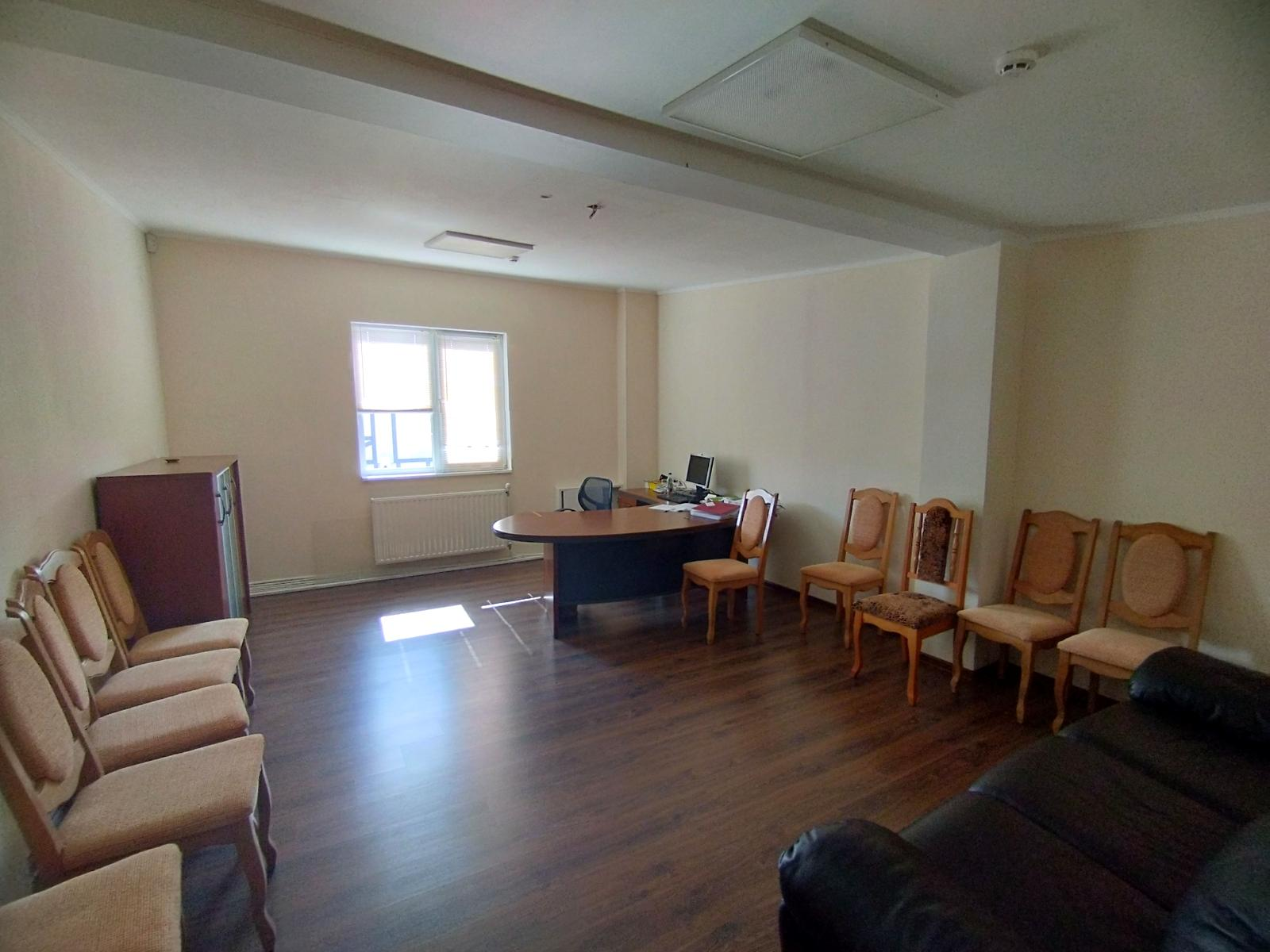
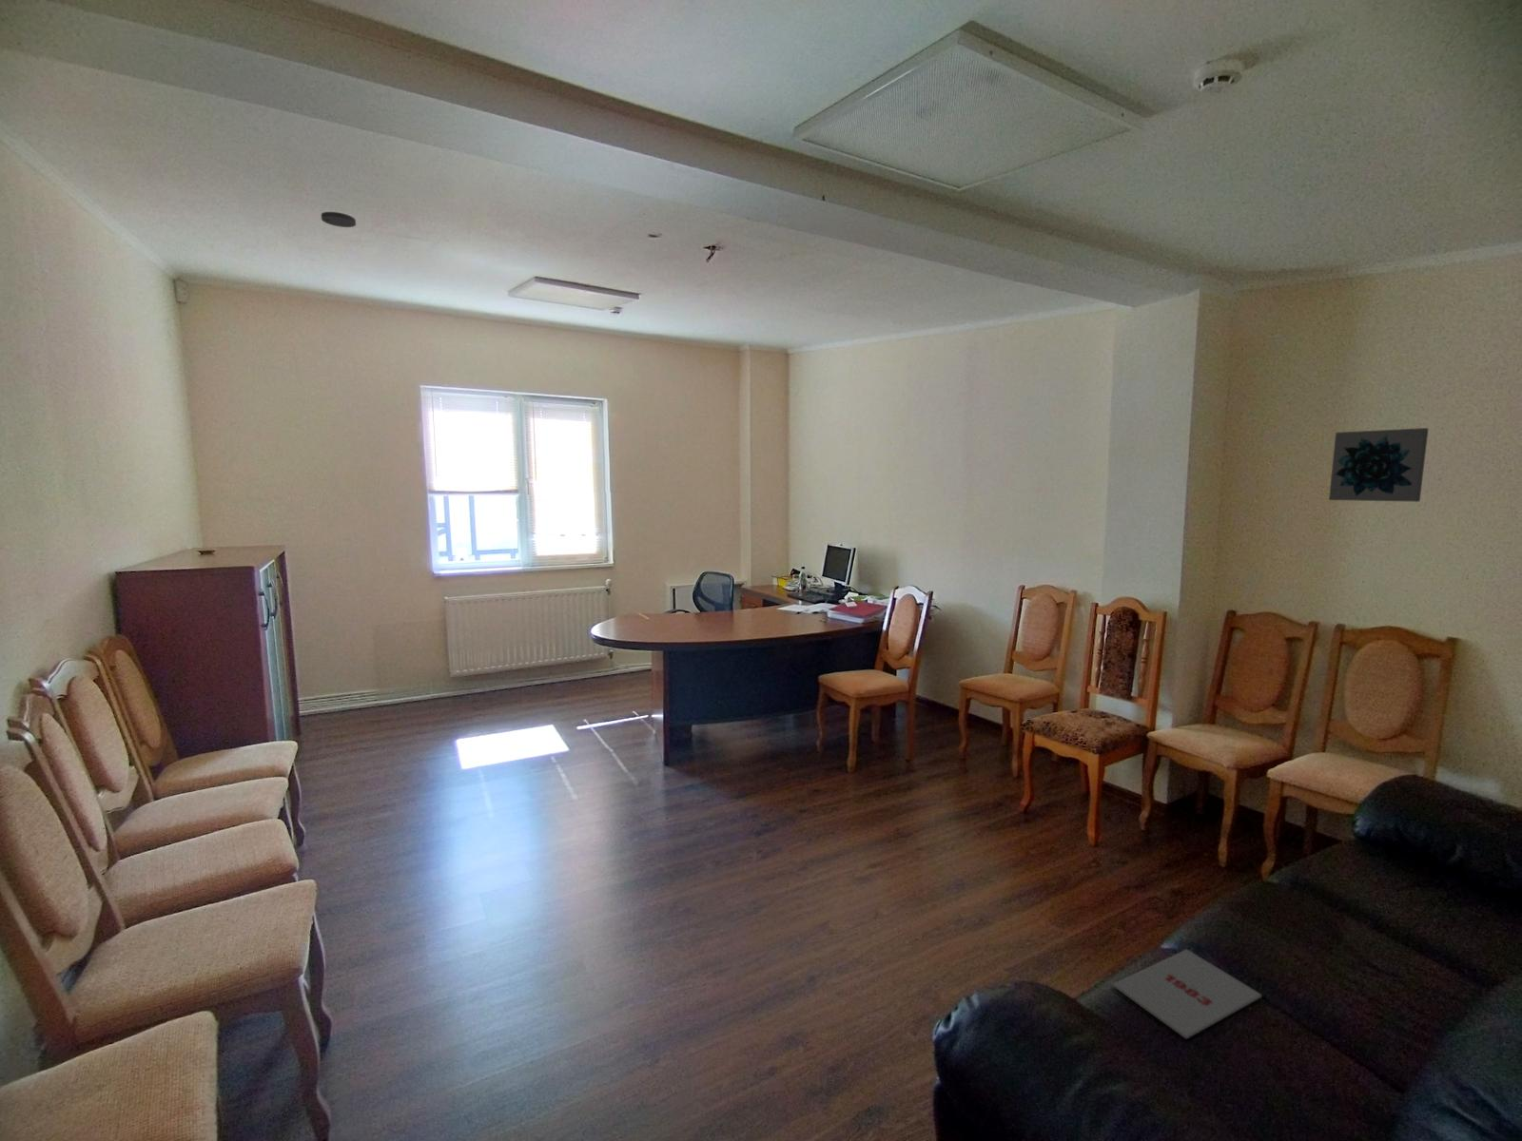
+ smoke detector (339, 219)
+ magazine (1186, 990)
+ wall art (1376, 465)
